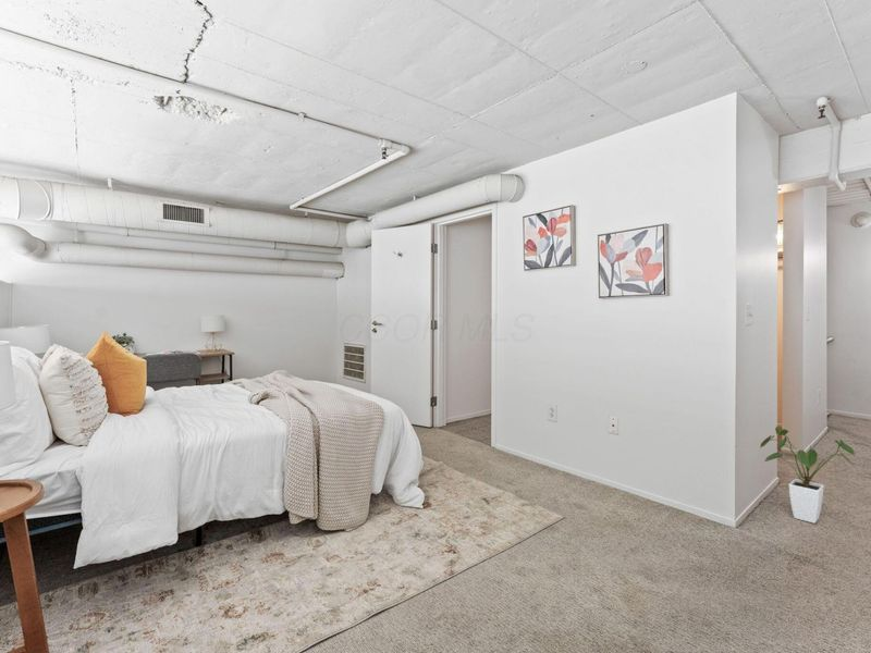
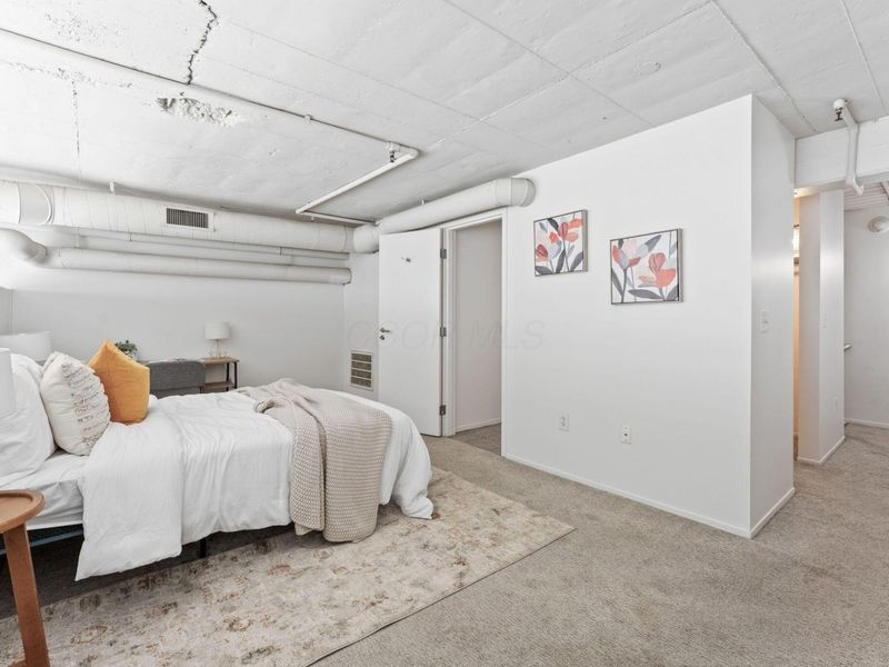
- house plant (807, 473)
